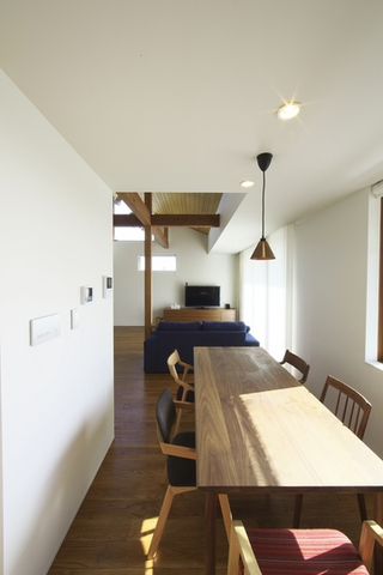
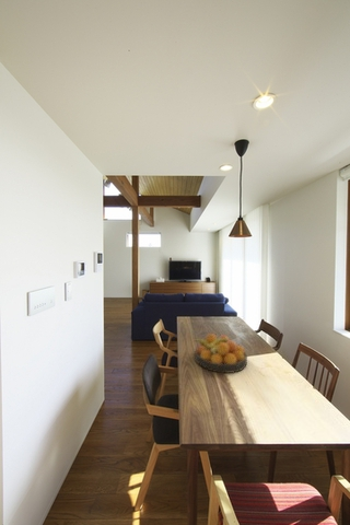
+ fruit bowl (220, 348)
